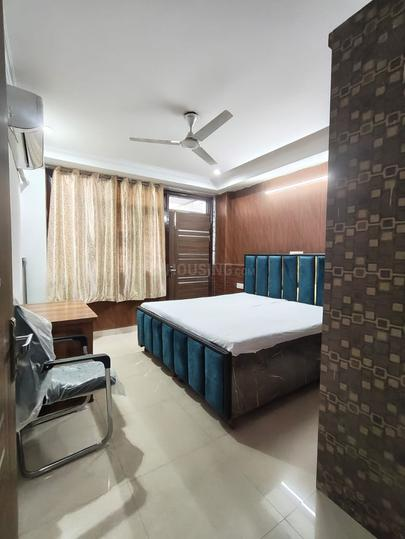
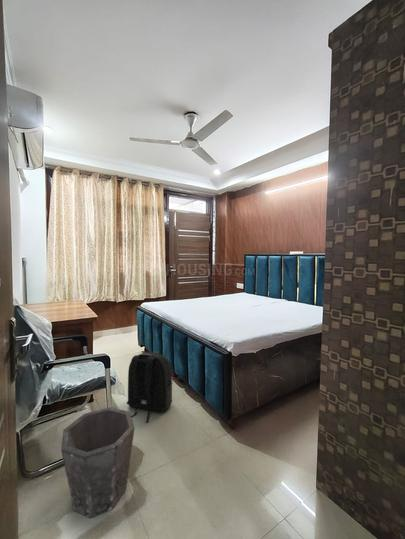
+ backpack (148, 380)
+ waste bin (99, 460)
